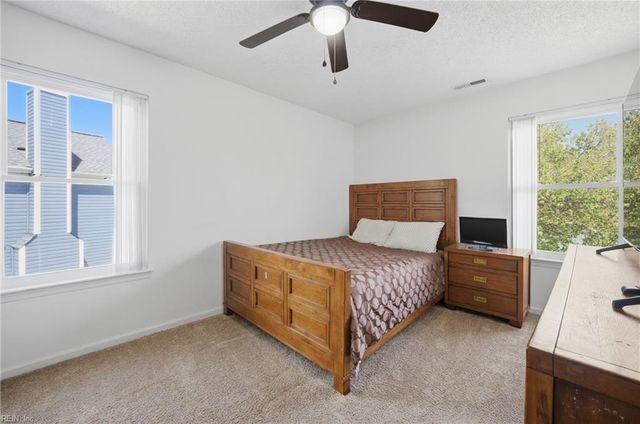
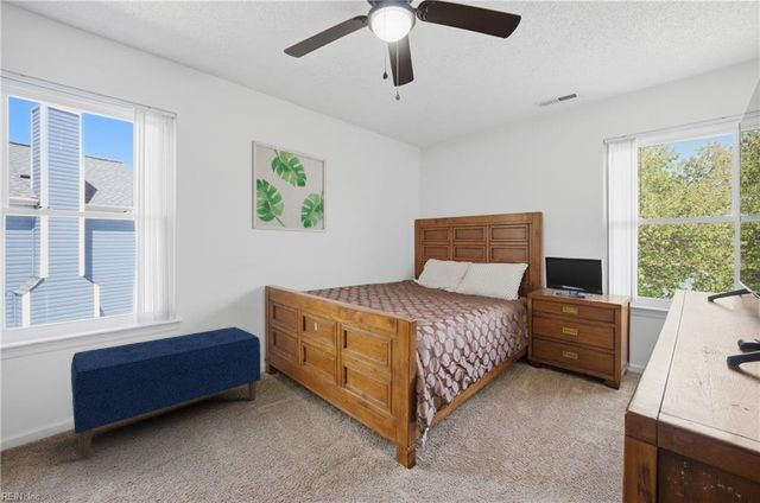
+ bench (173, 378)
+ wall art (292, 190)
